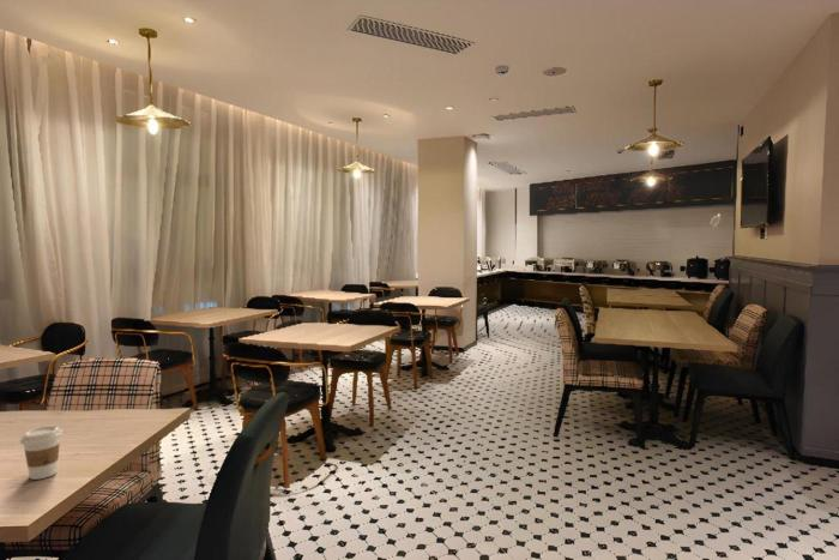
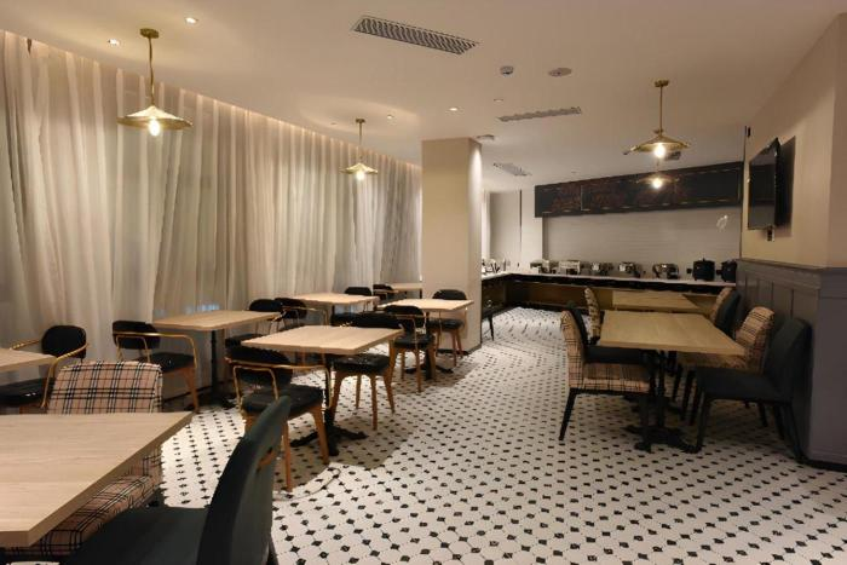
- coffee cup (42, 452)
